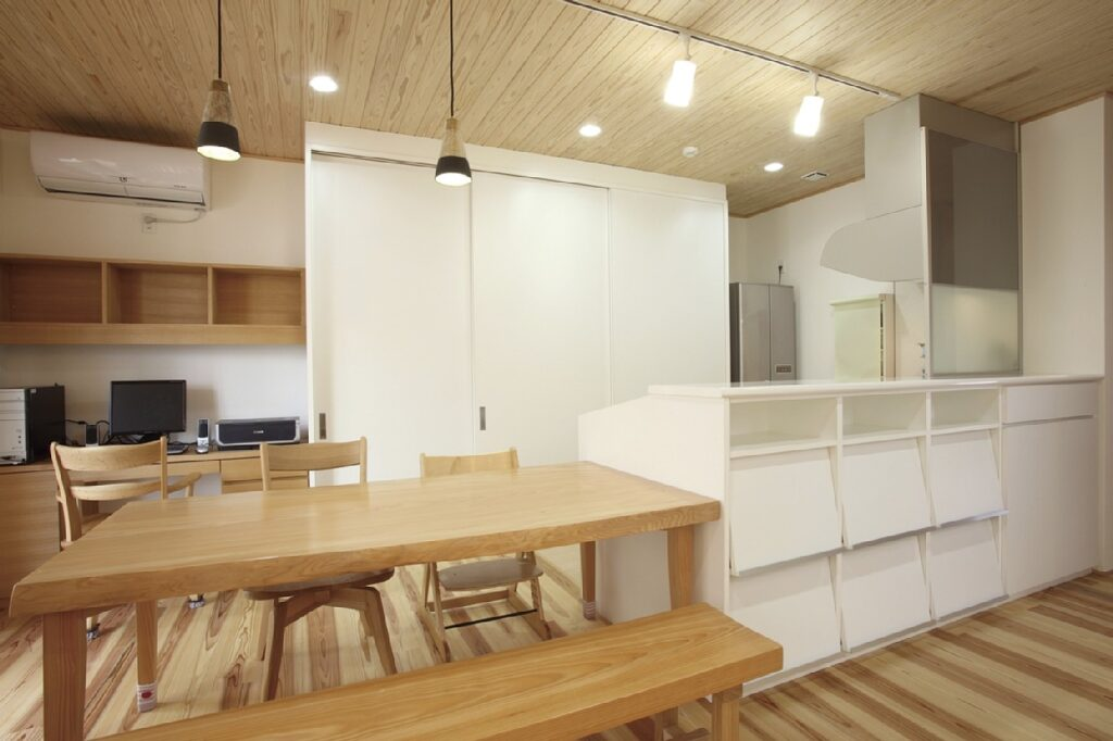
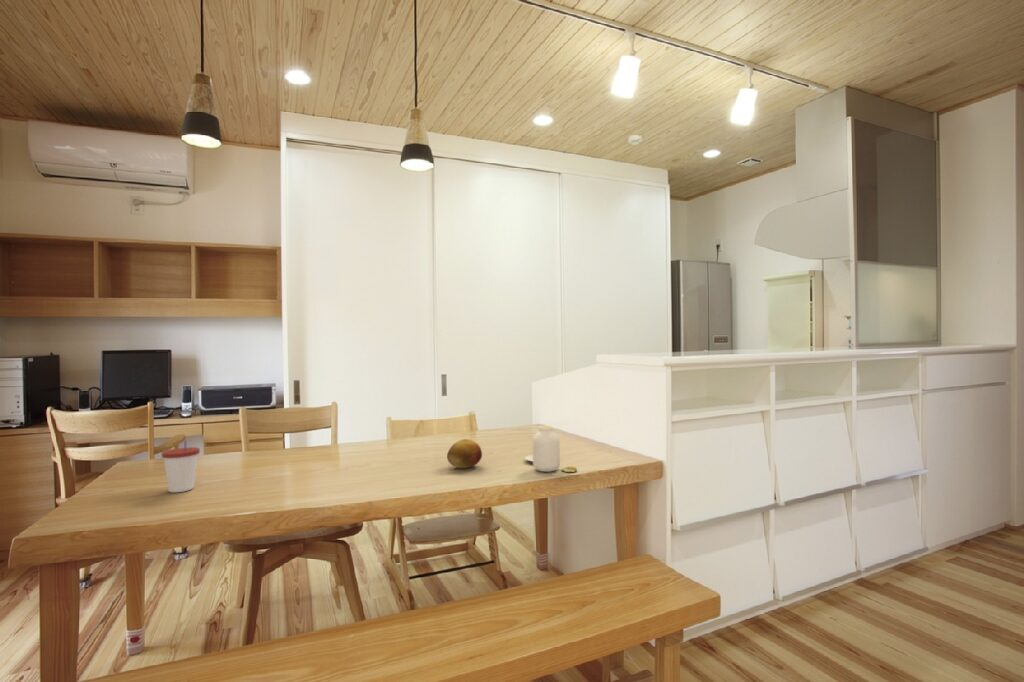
+ cup (181, 465)
+ fruit (464, 453)
+ jar (546, 444)
